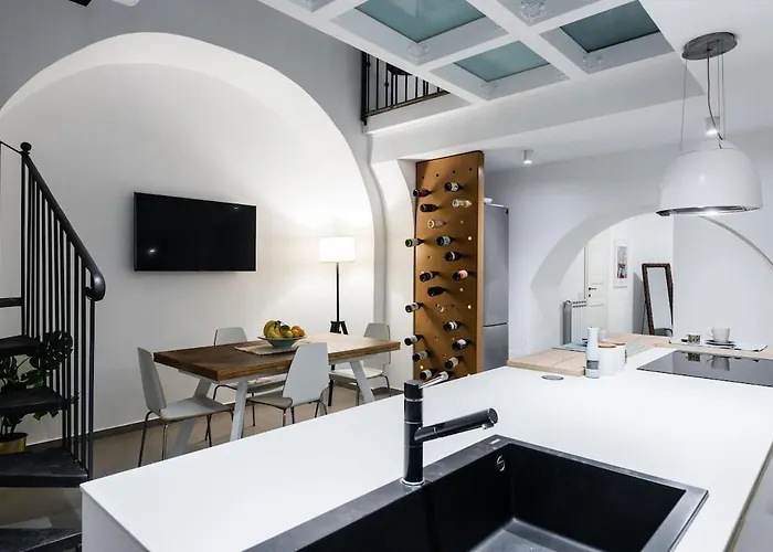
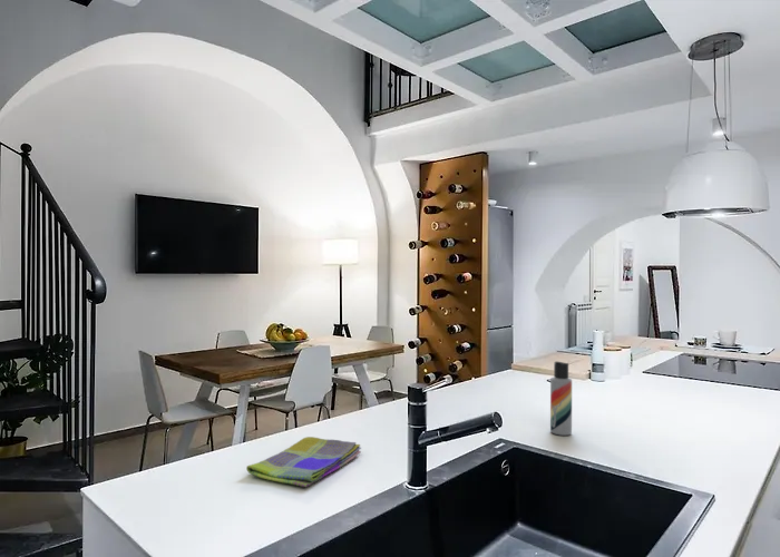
+ dish towel (306, 458)
+ lotion bottle (560, 397)
